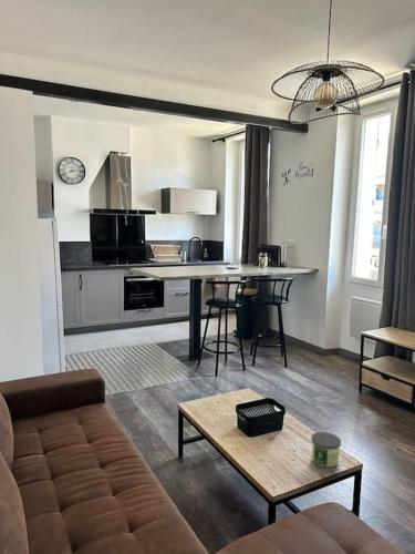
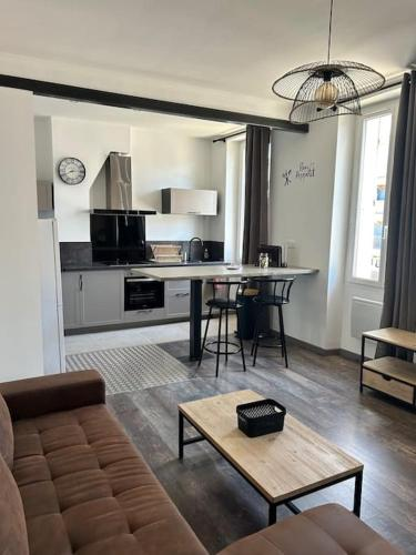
- candle (325, 450)
